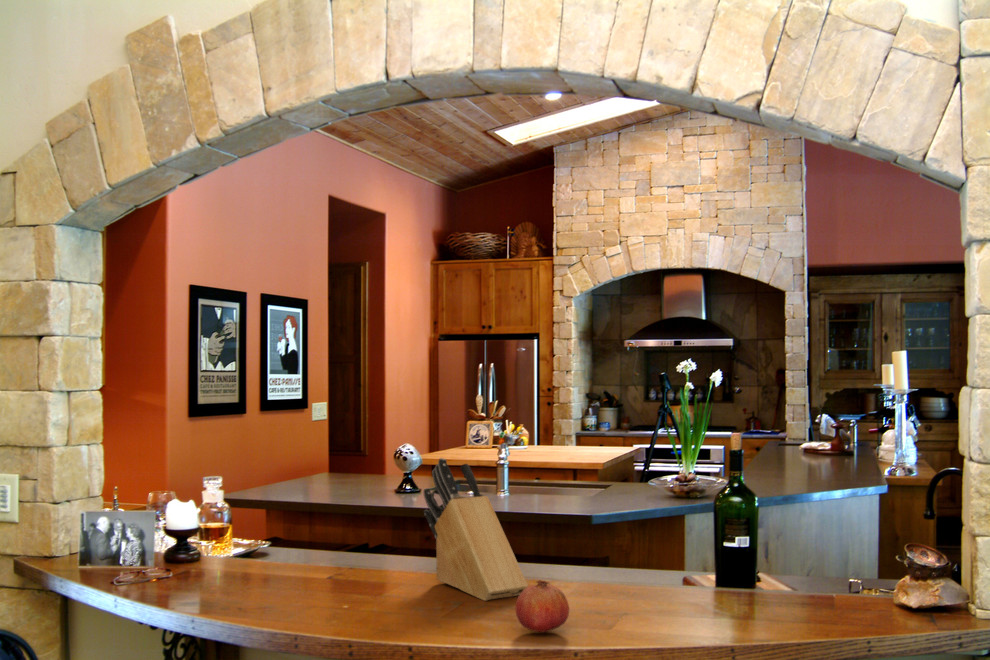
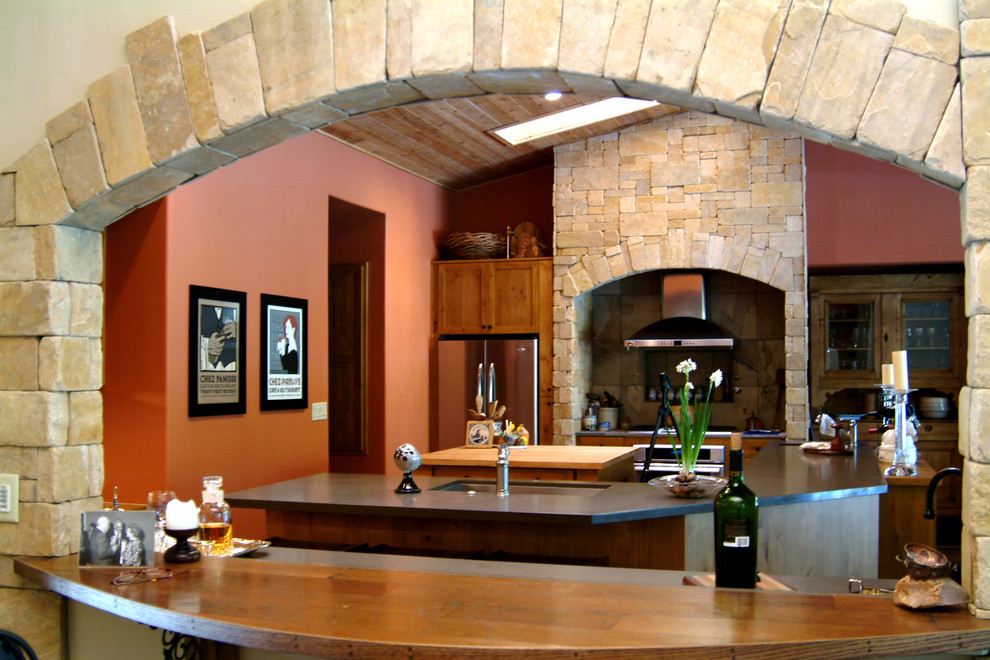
- fruit (542, 606)
- knife block (471, 523)
